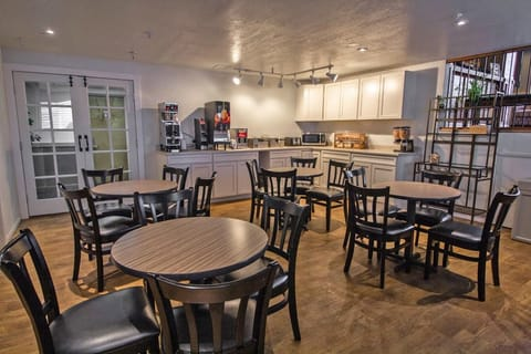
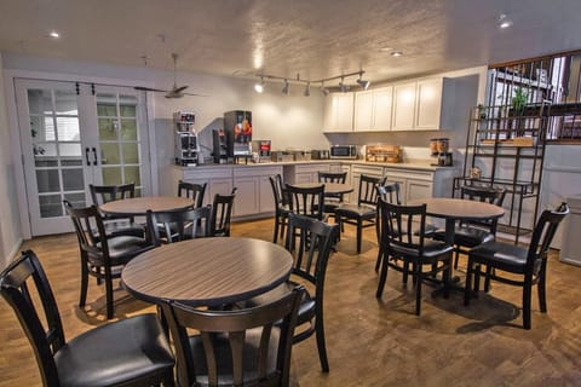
+ ceiling fan (174, 75)
